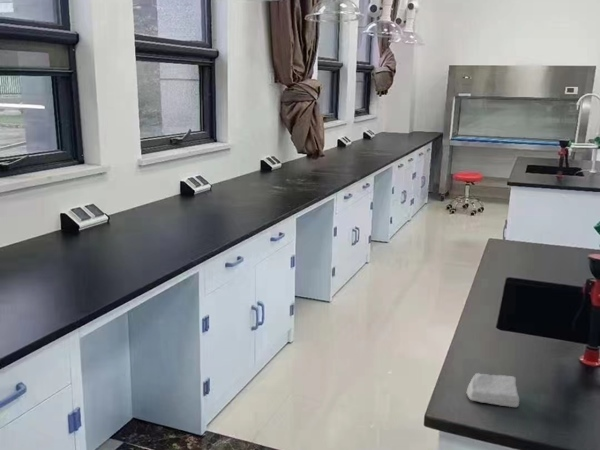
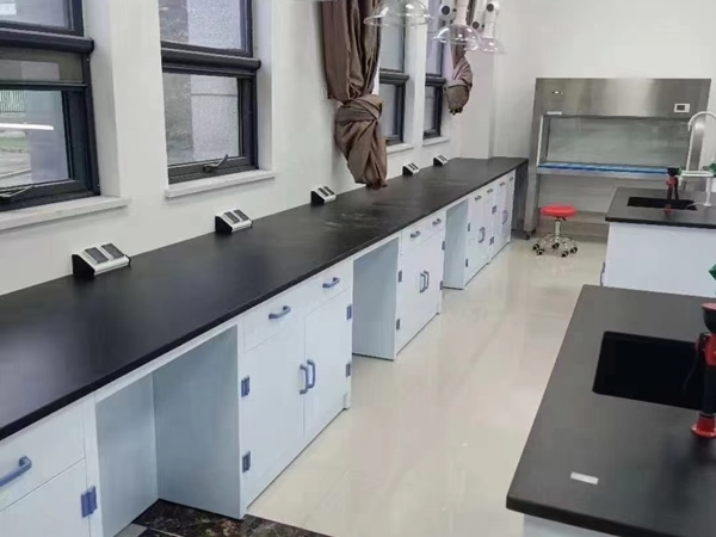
- soap bar (492, 388)
